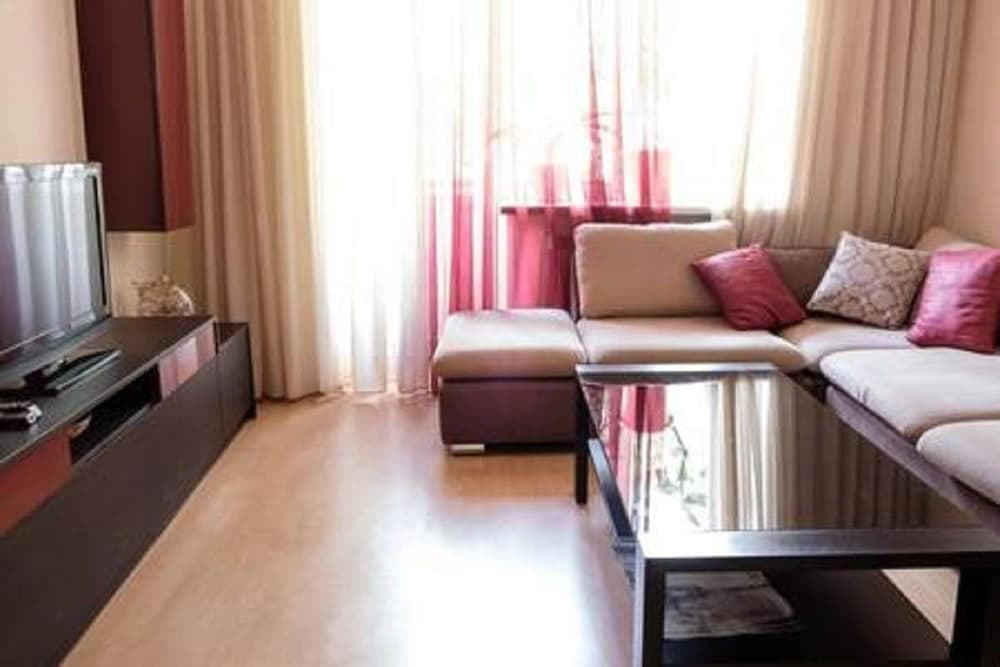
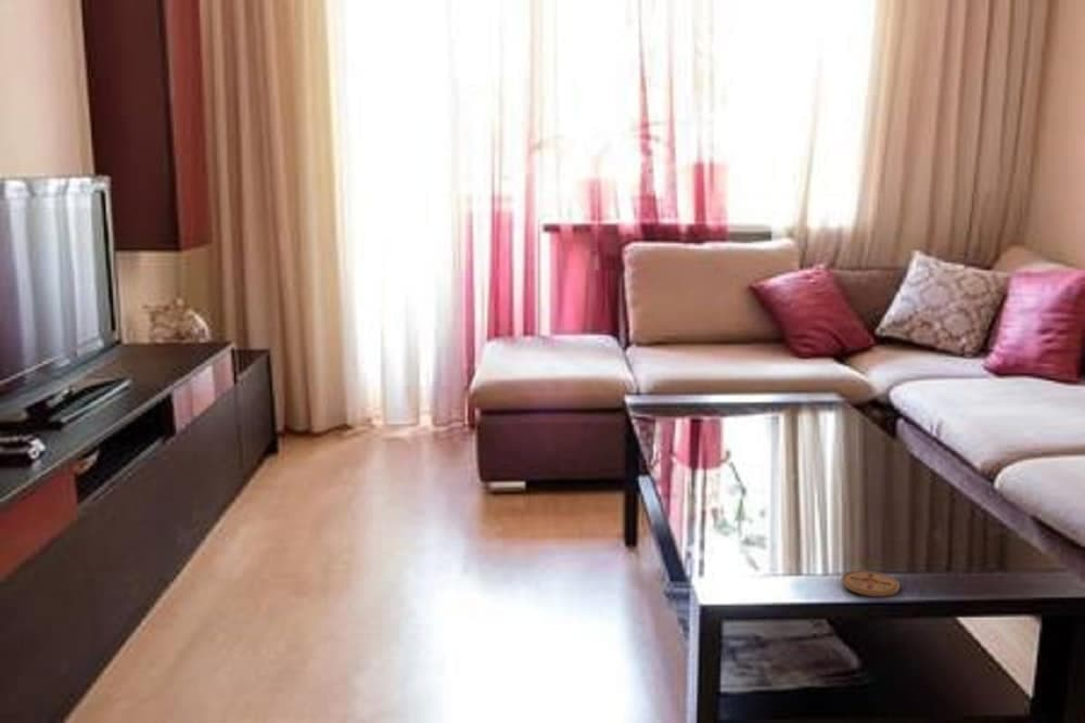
+ coaster (870, 583)
